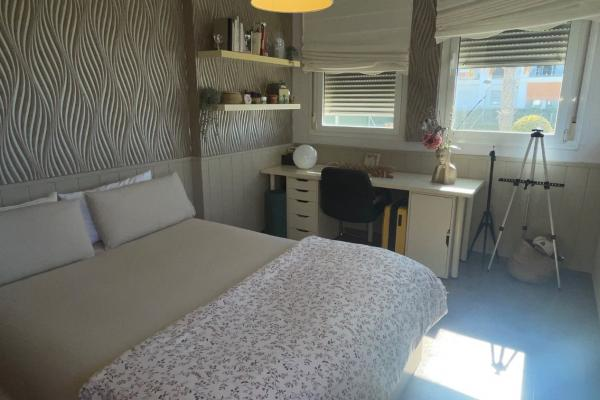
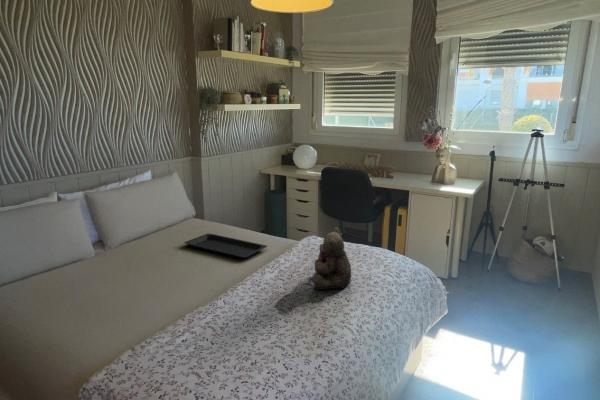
+ teddy bear (333, 255)
+ serving tray (225, 246)
